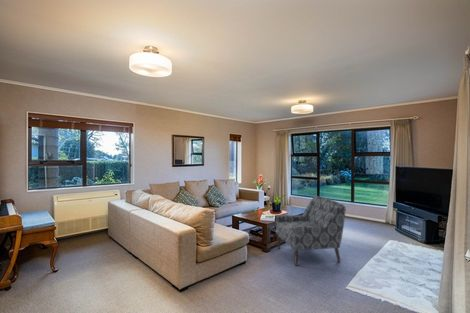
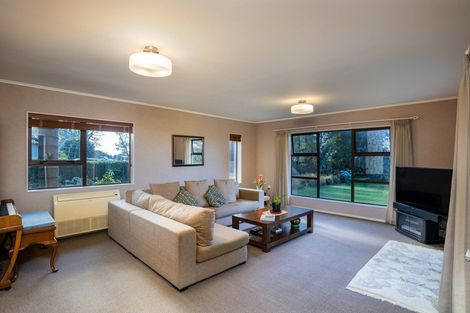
- chair (307, 226)
